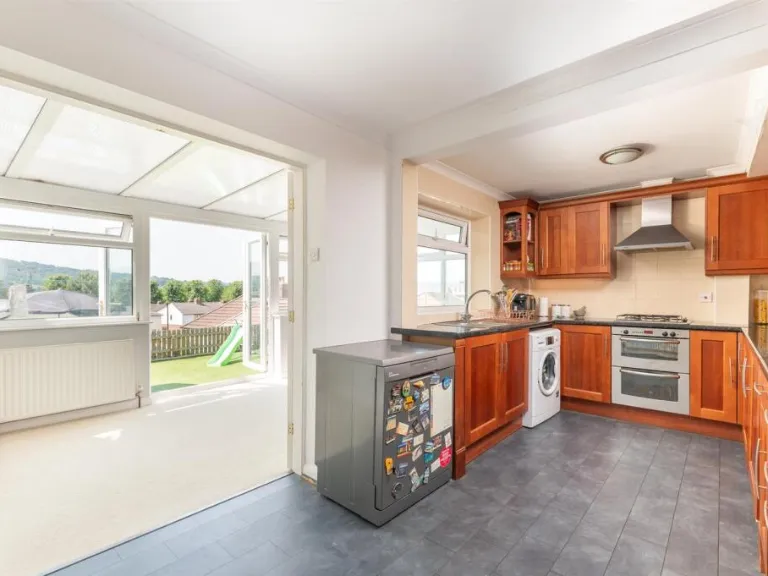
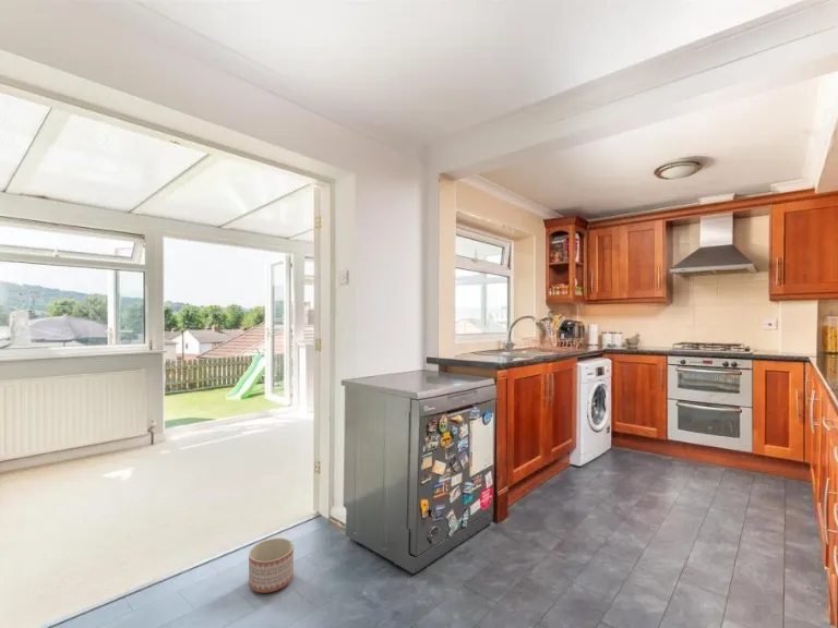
+ planter (271, 565)
